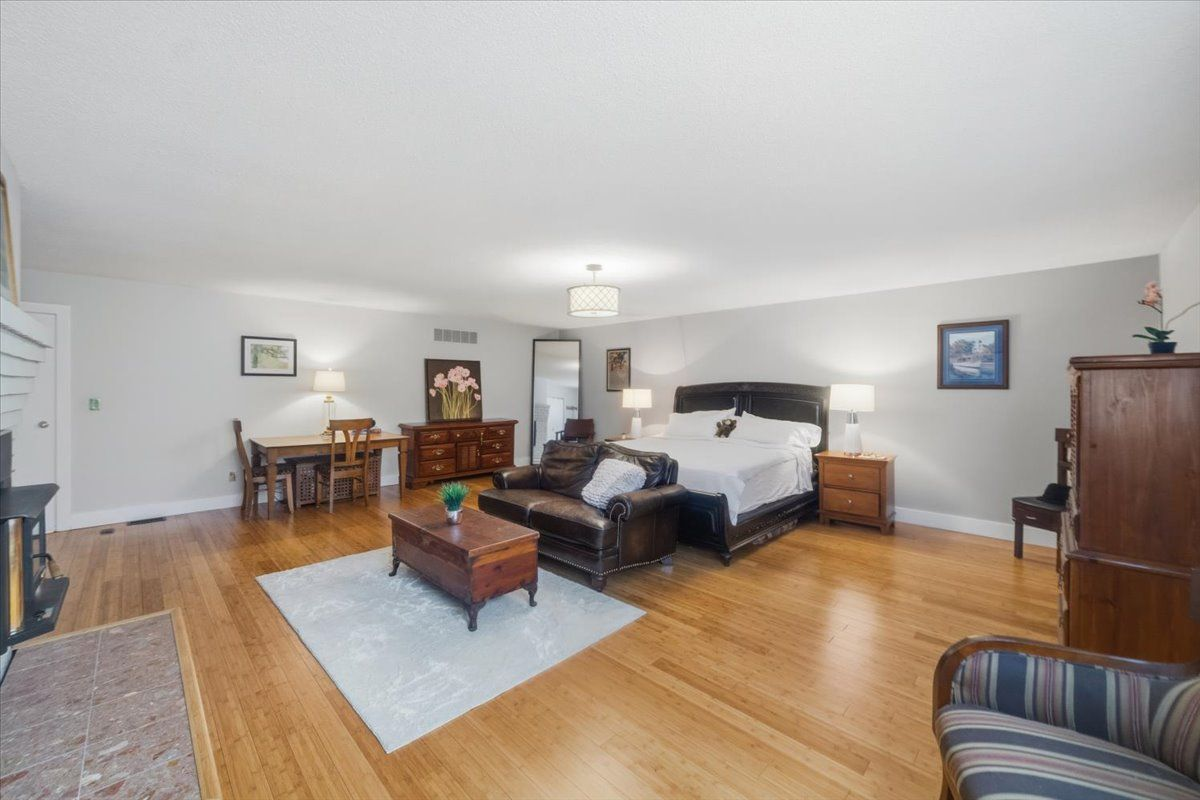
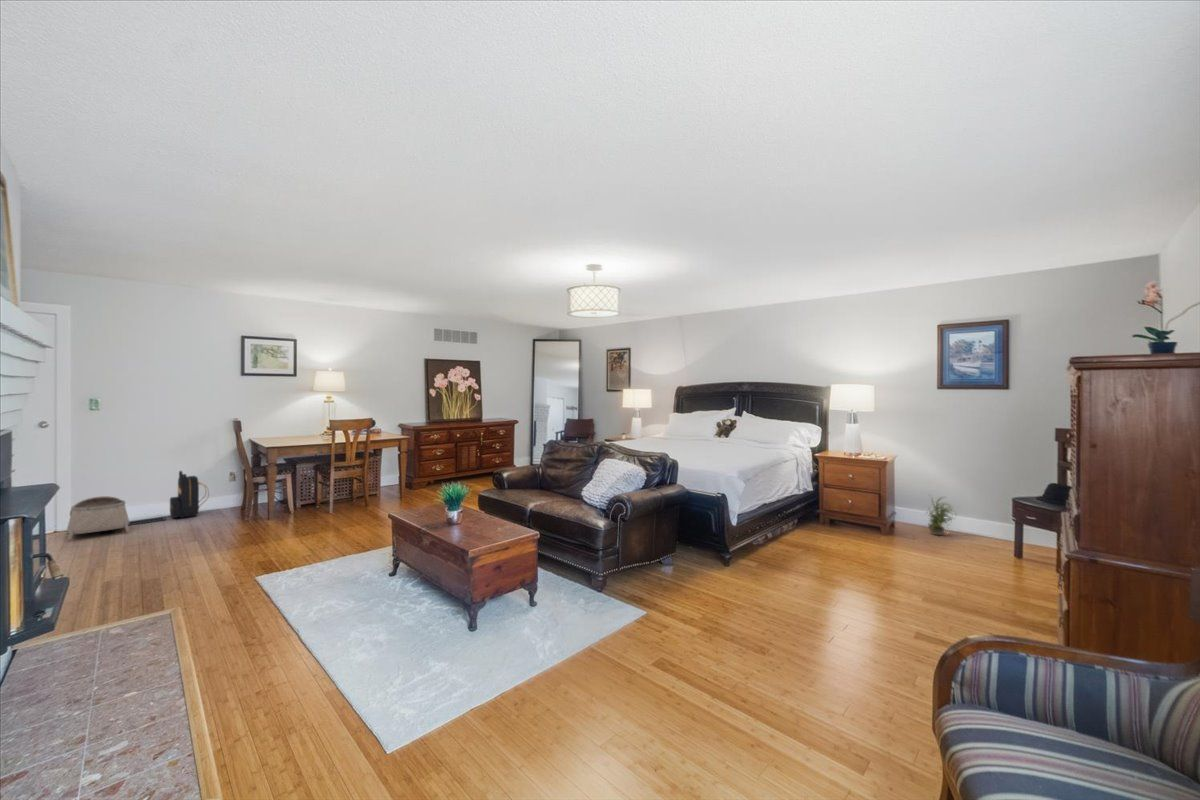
+ potted plant (940, 515)
+ backpack (189, 493)
+ basket (98, 513)
